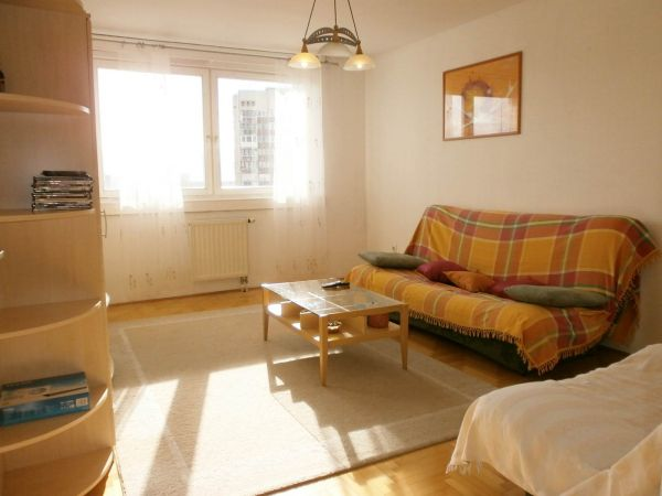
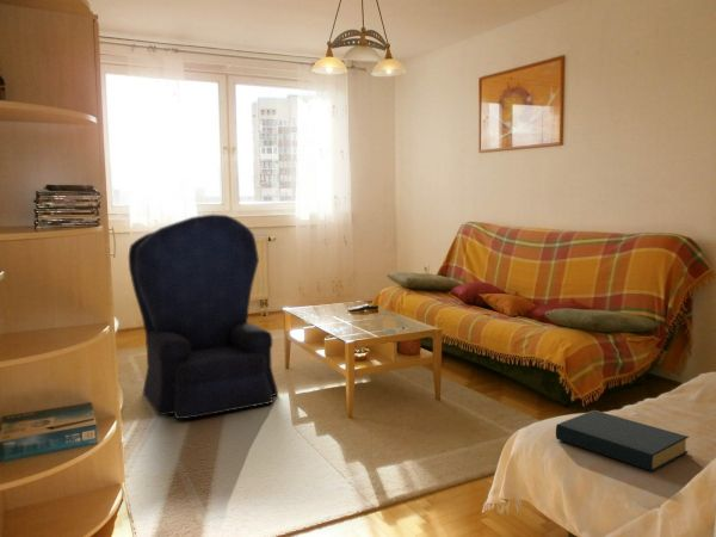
+ hardback book (619, 438)
+ armchair (206, 305)
